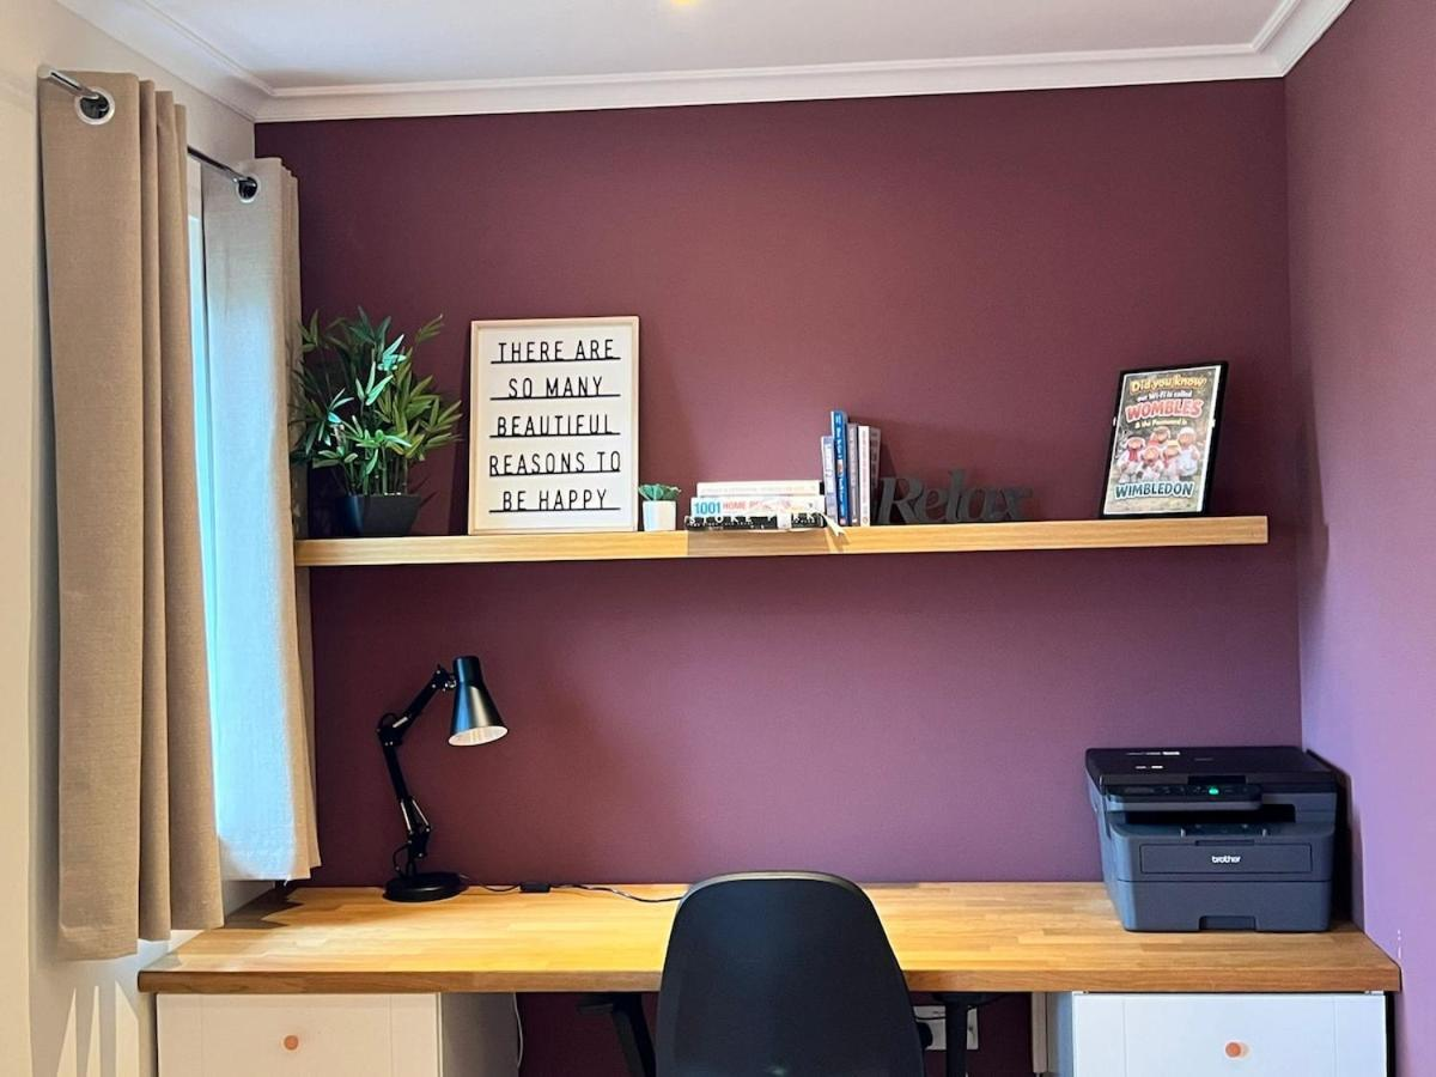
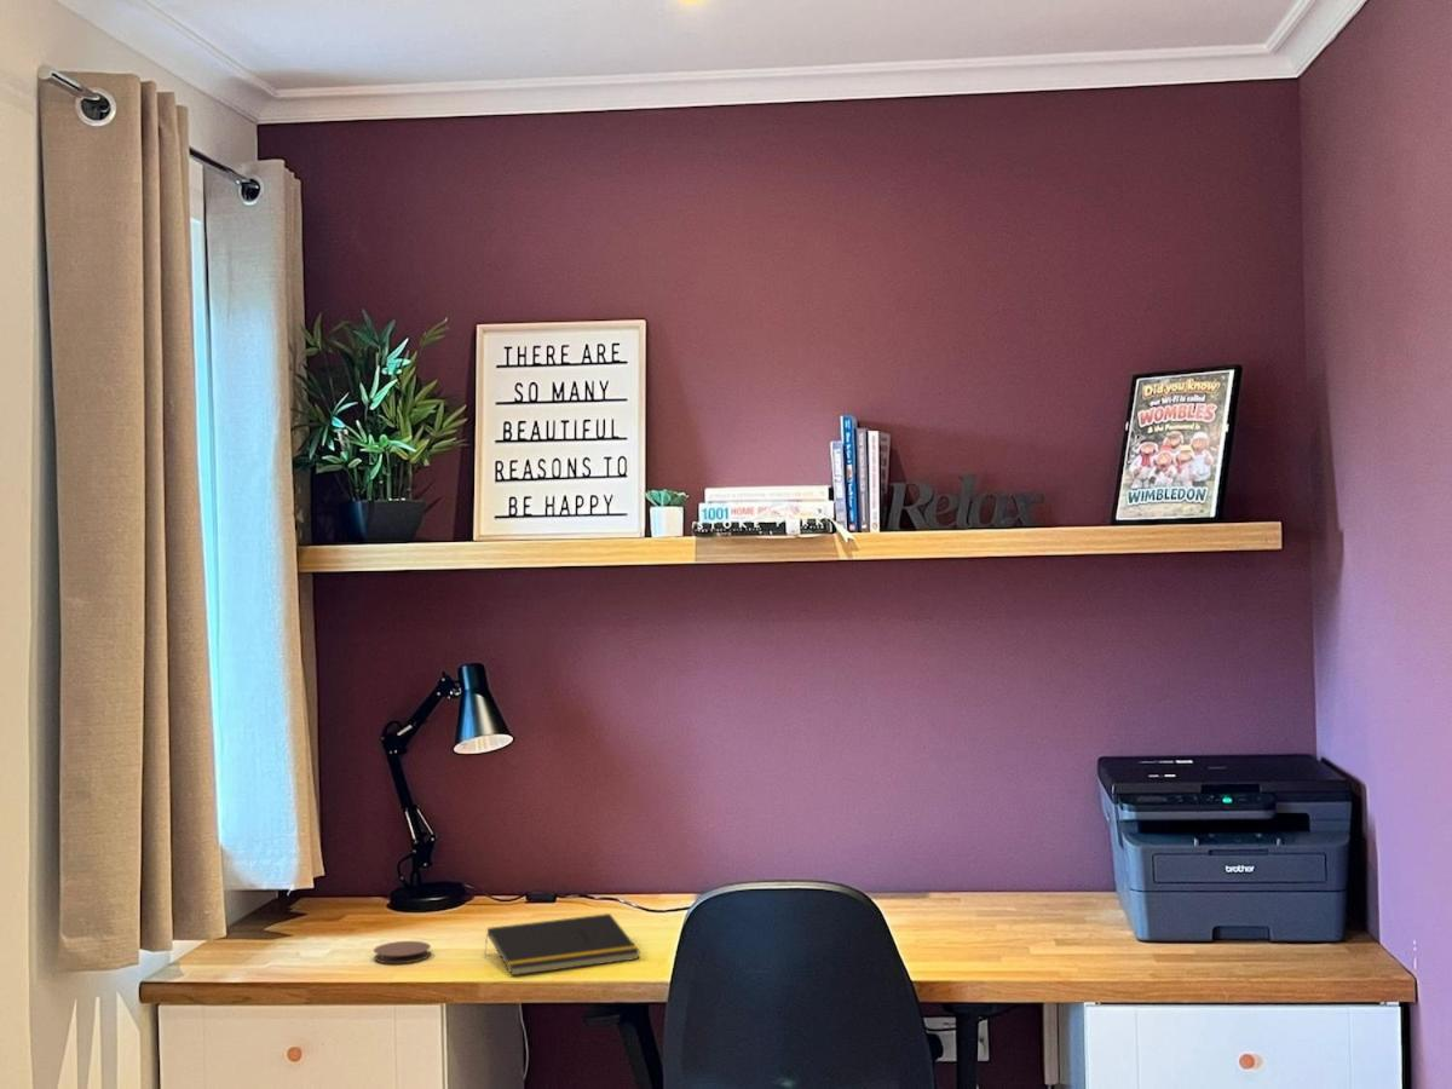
+ coaster (402, 951)
+ notepad (563, 943)
